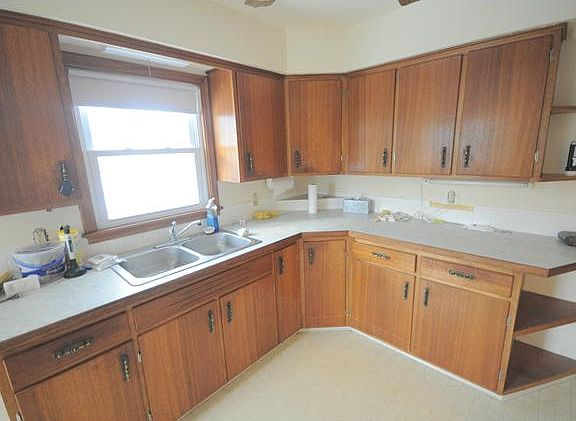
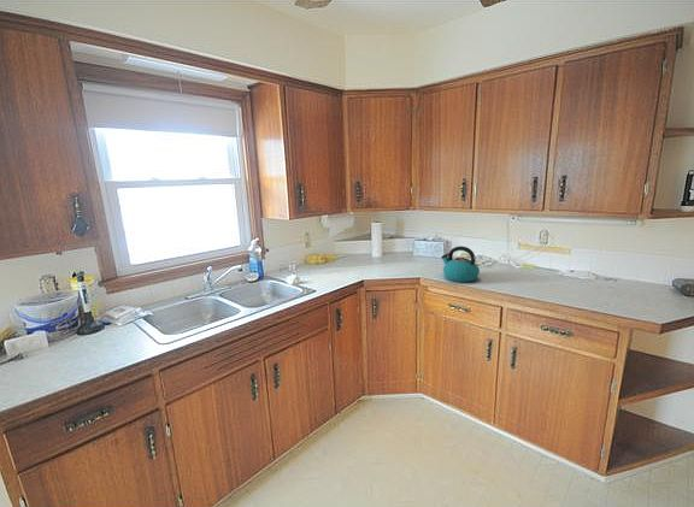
+ kettle (458, 261)
